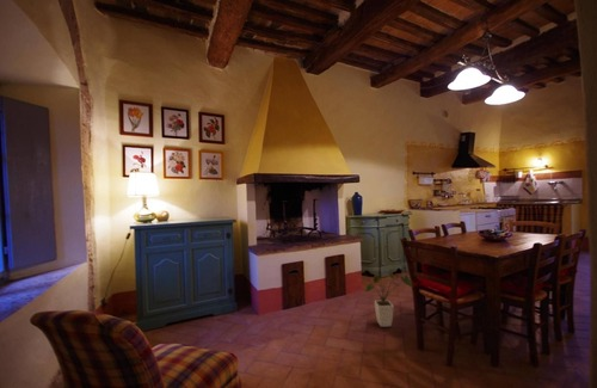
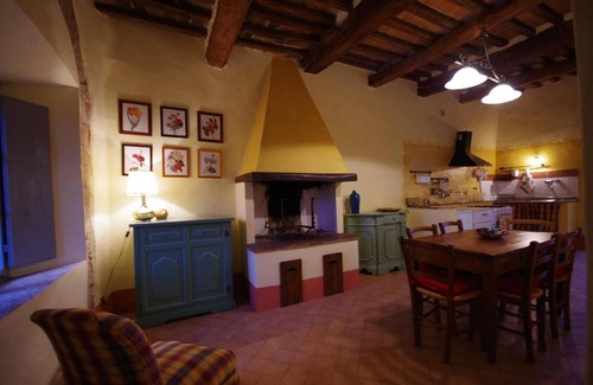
- house plant (384, 298)
